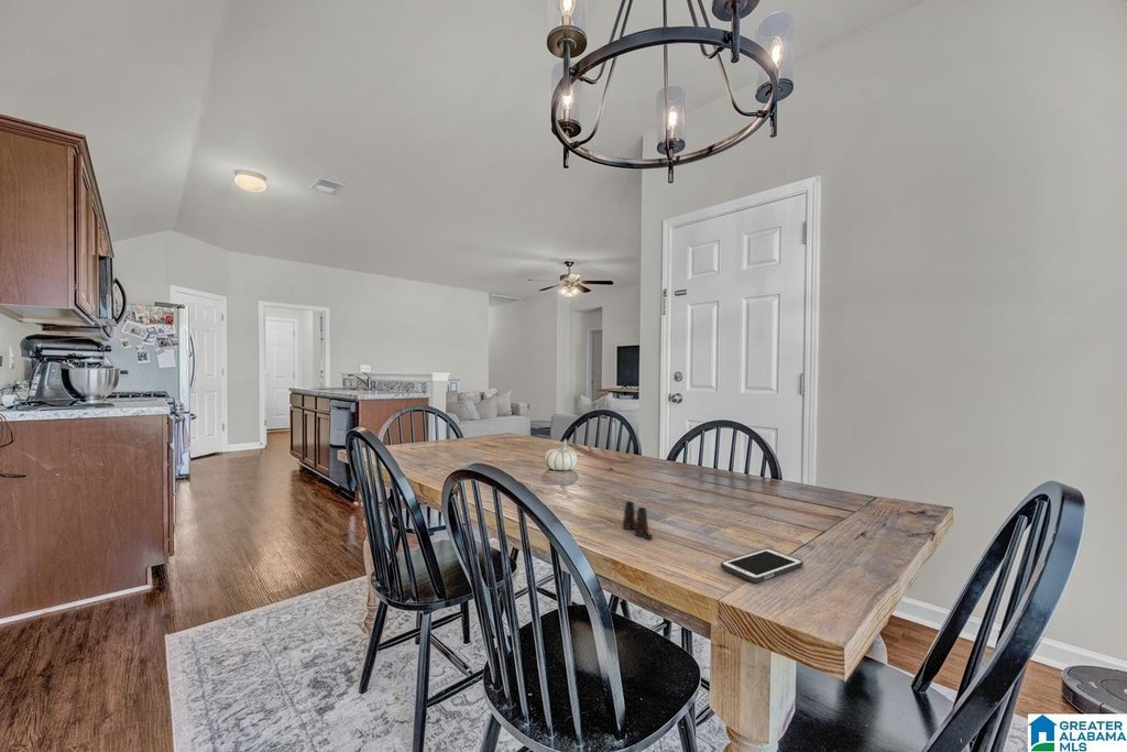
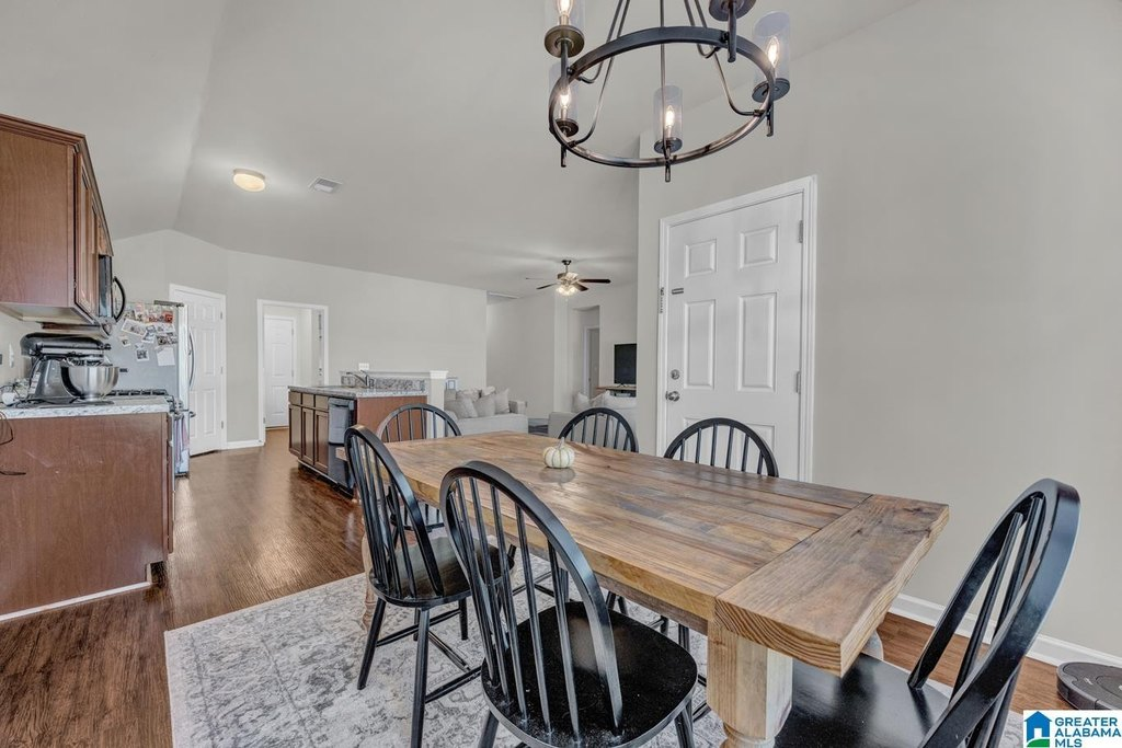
- salt shaker (637, 519)
- cell phone (762, 564)
